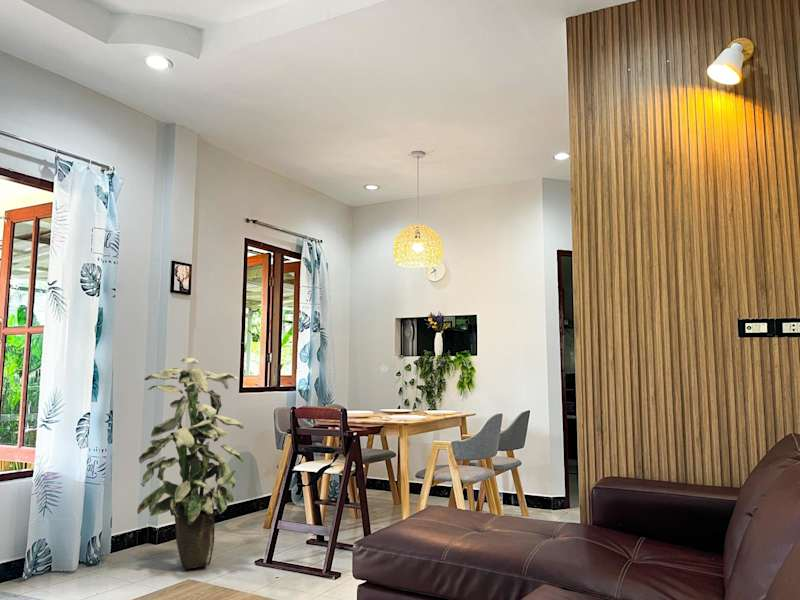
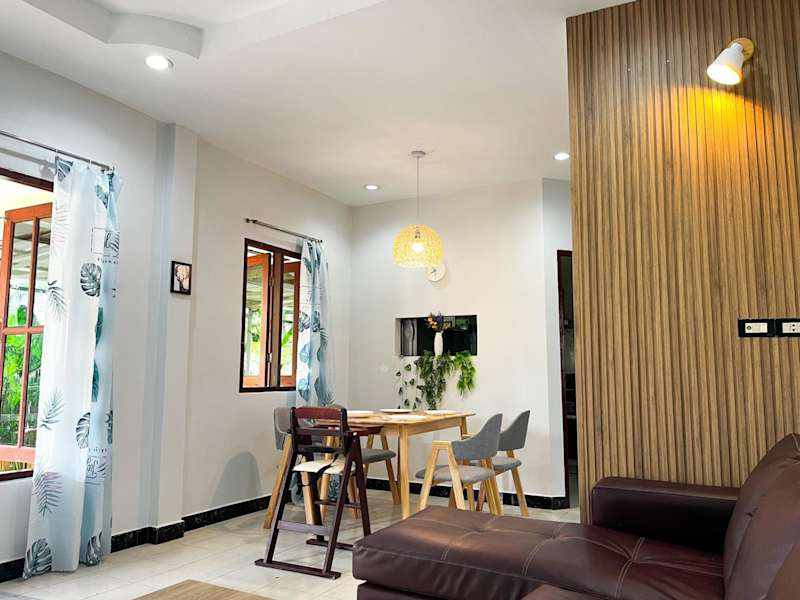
- indoor plant (189, 459)
